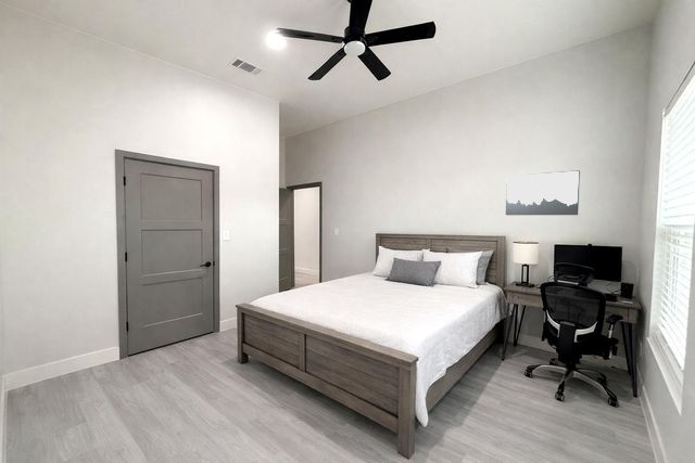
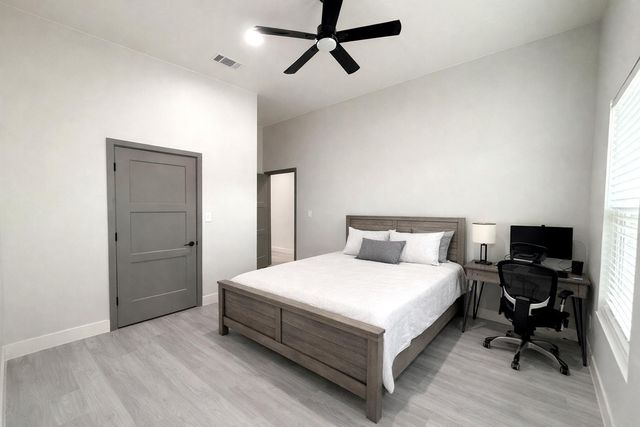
- wall art (540, 194)
